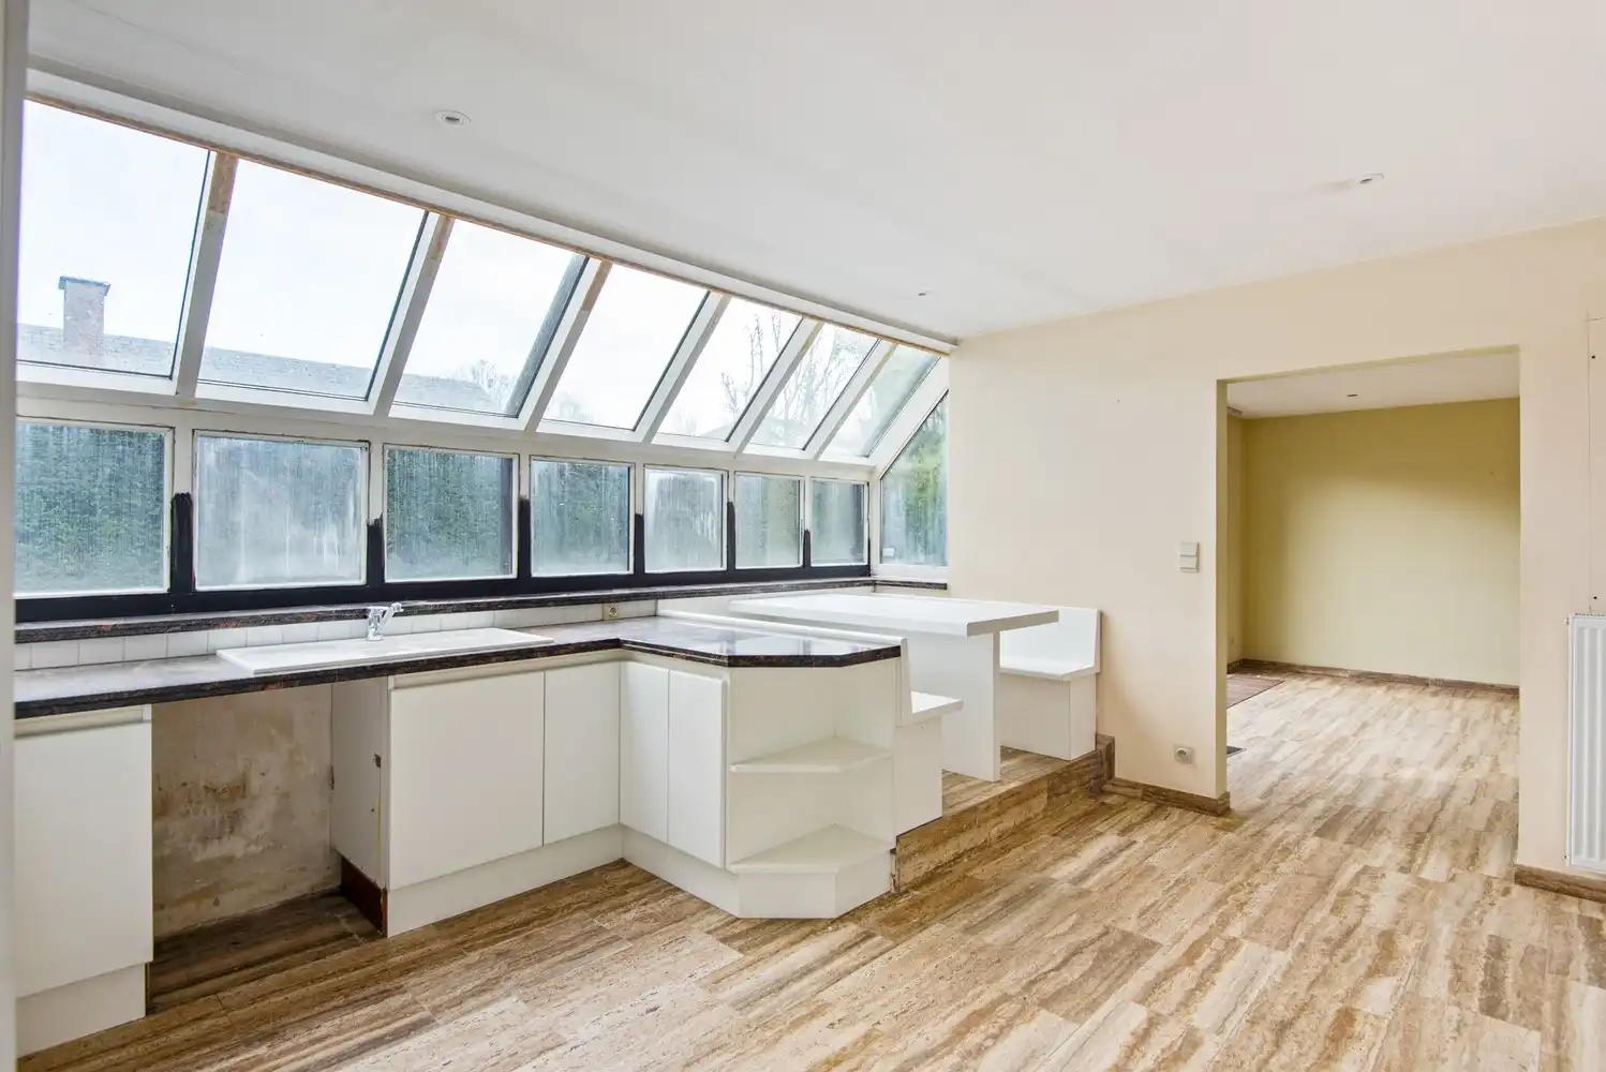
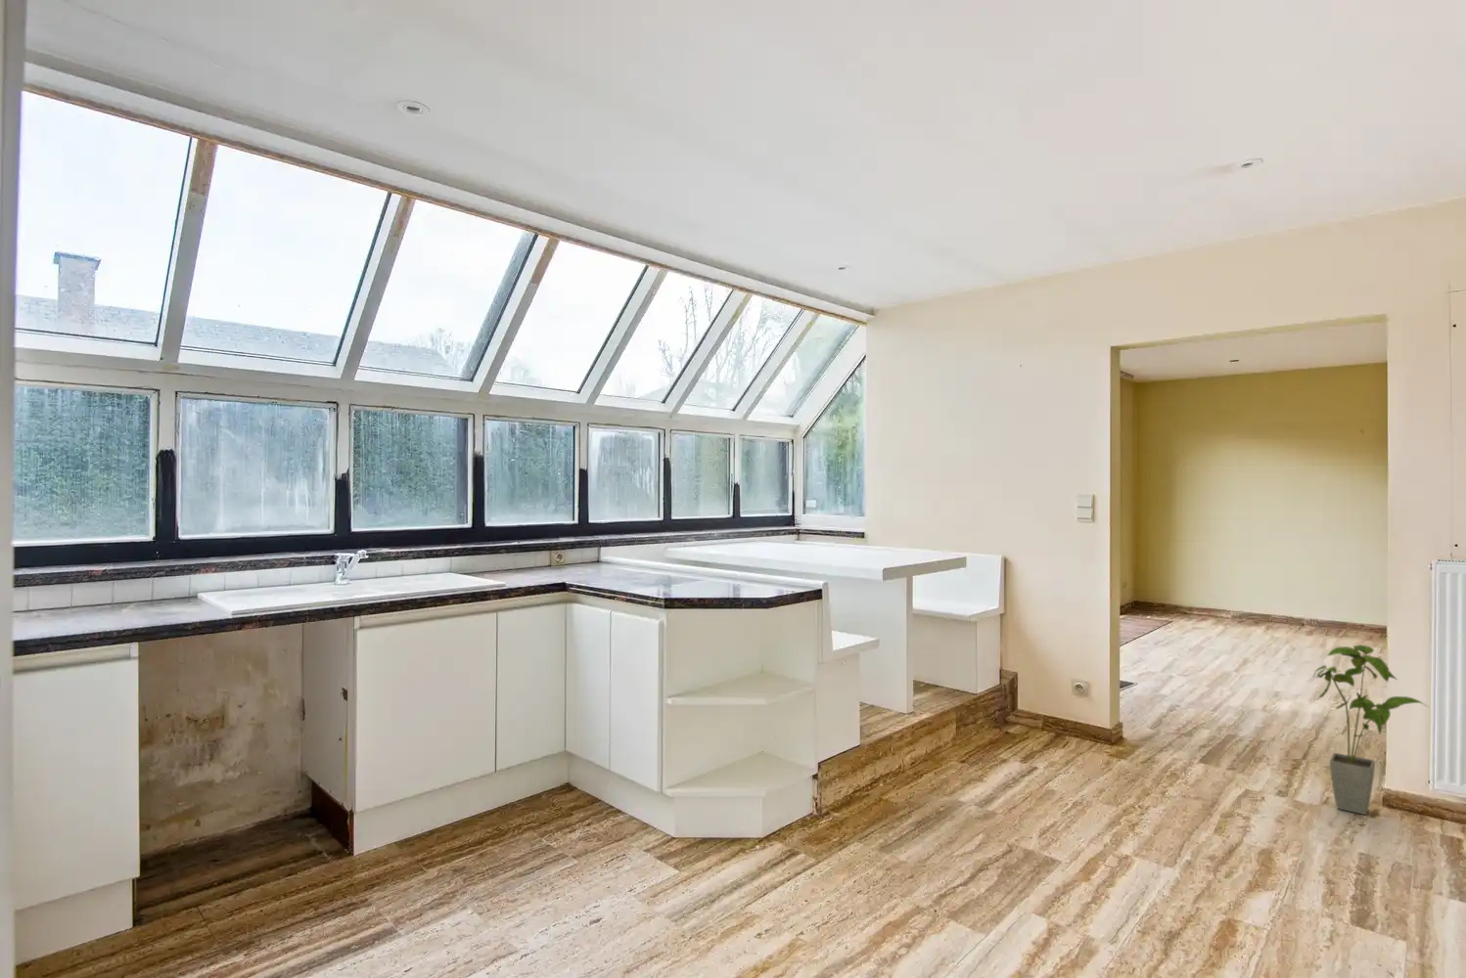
+ house plant (1367, 729)
